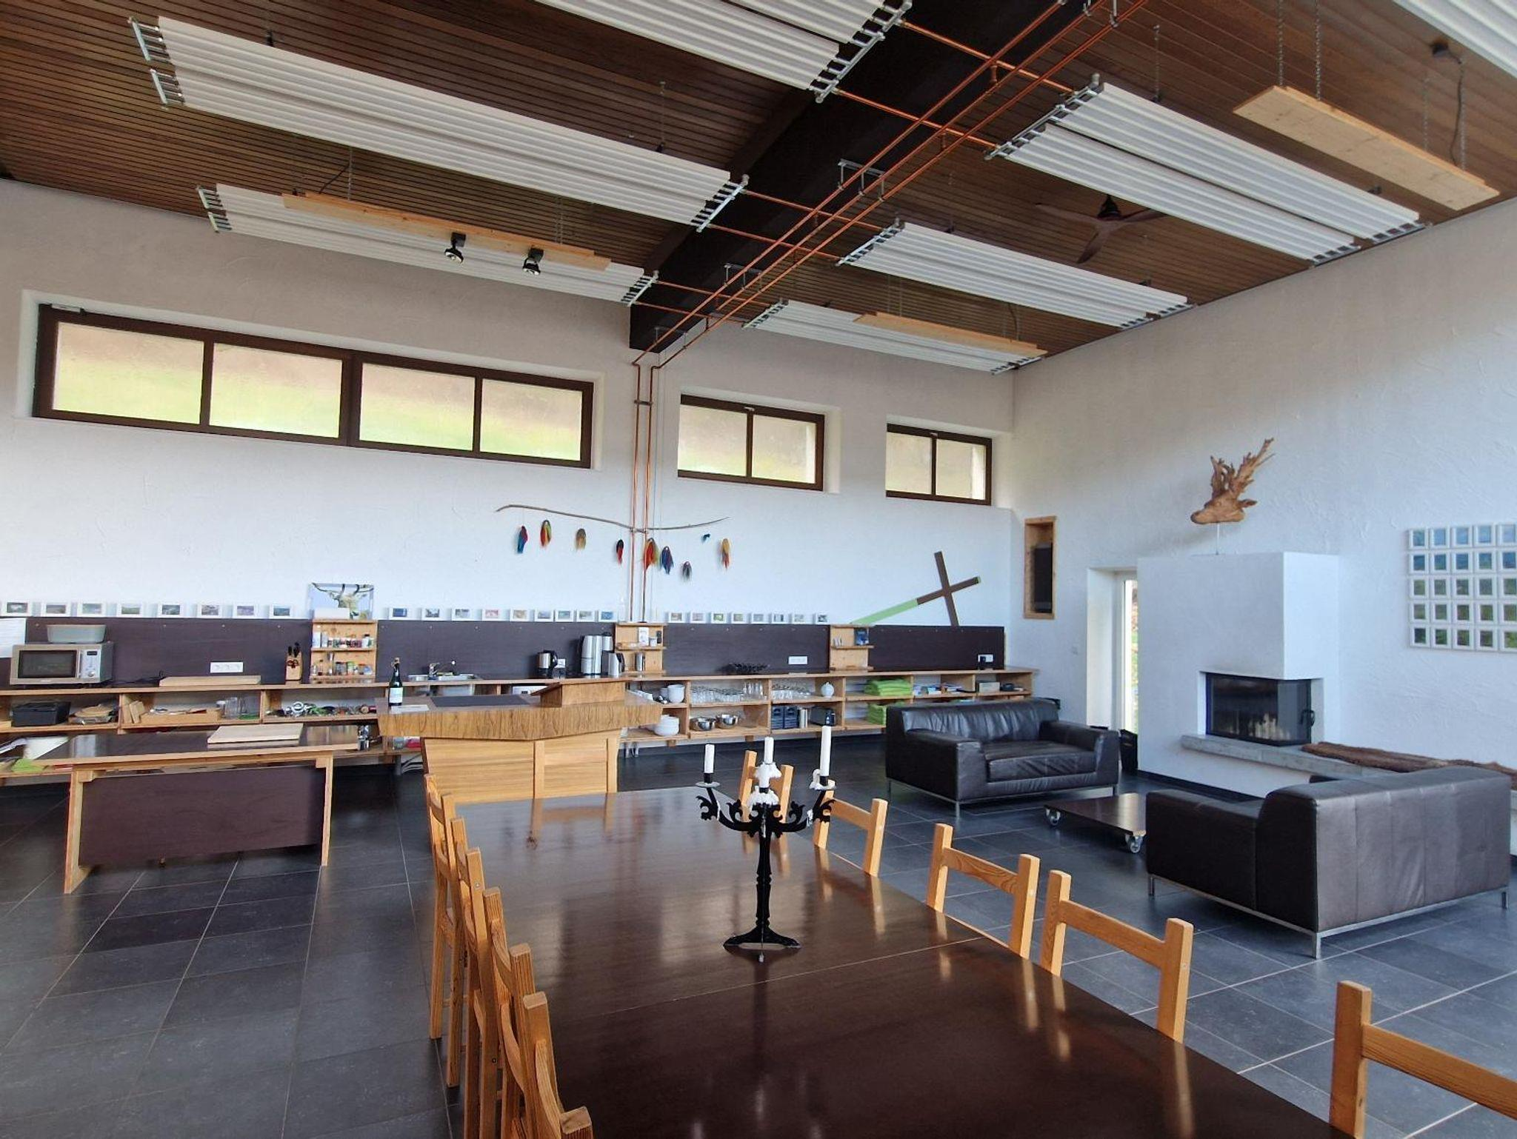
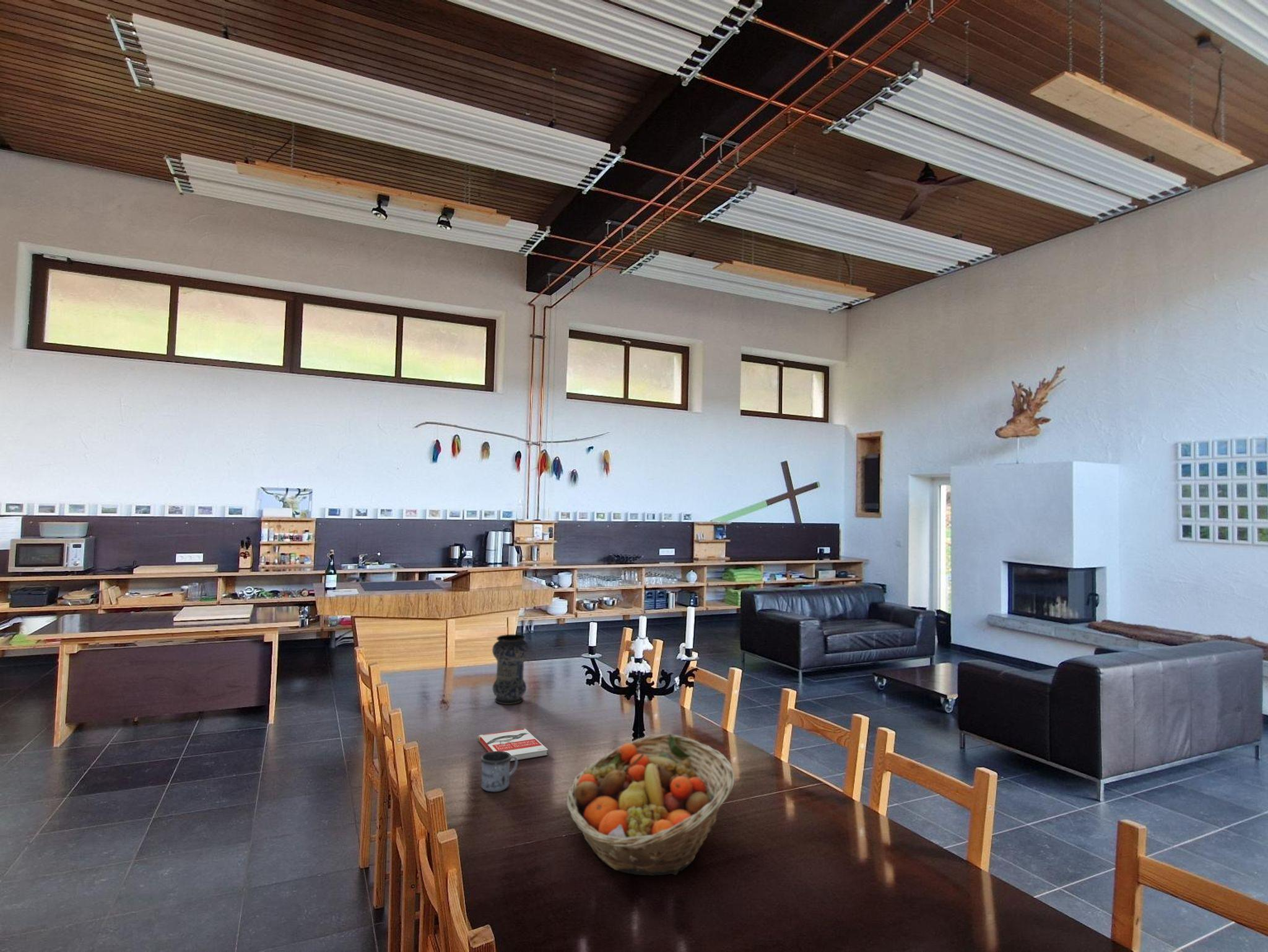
+ vase (510, 669)
+ fruit basket (649, 798)
+ mug (500, 770)
+ book (511, 745)
